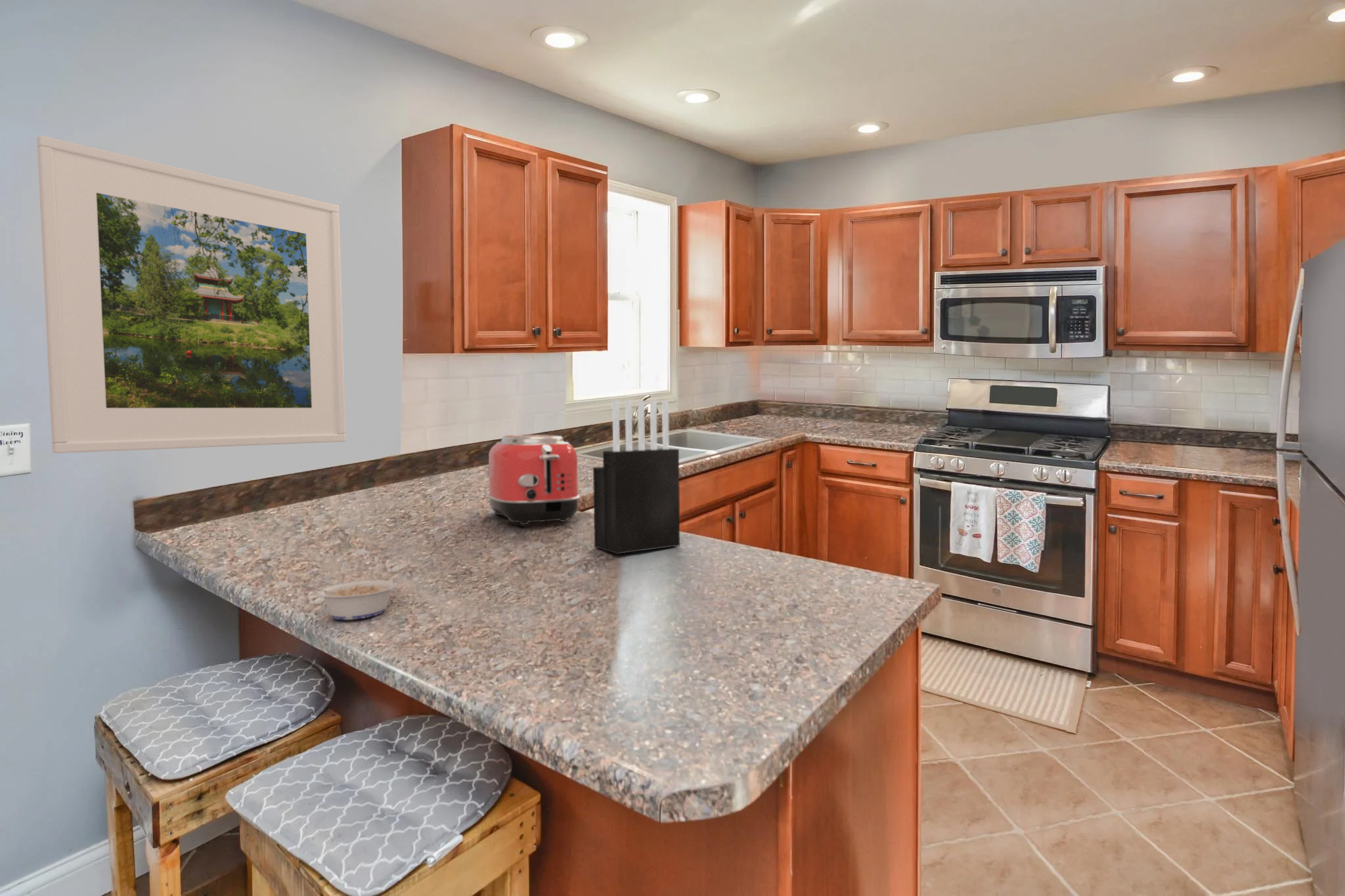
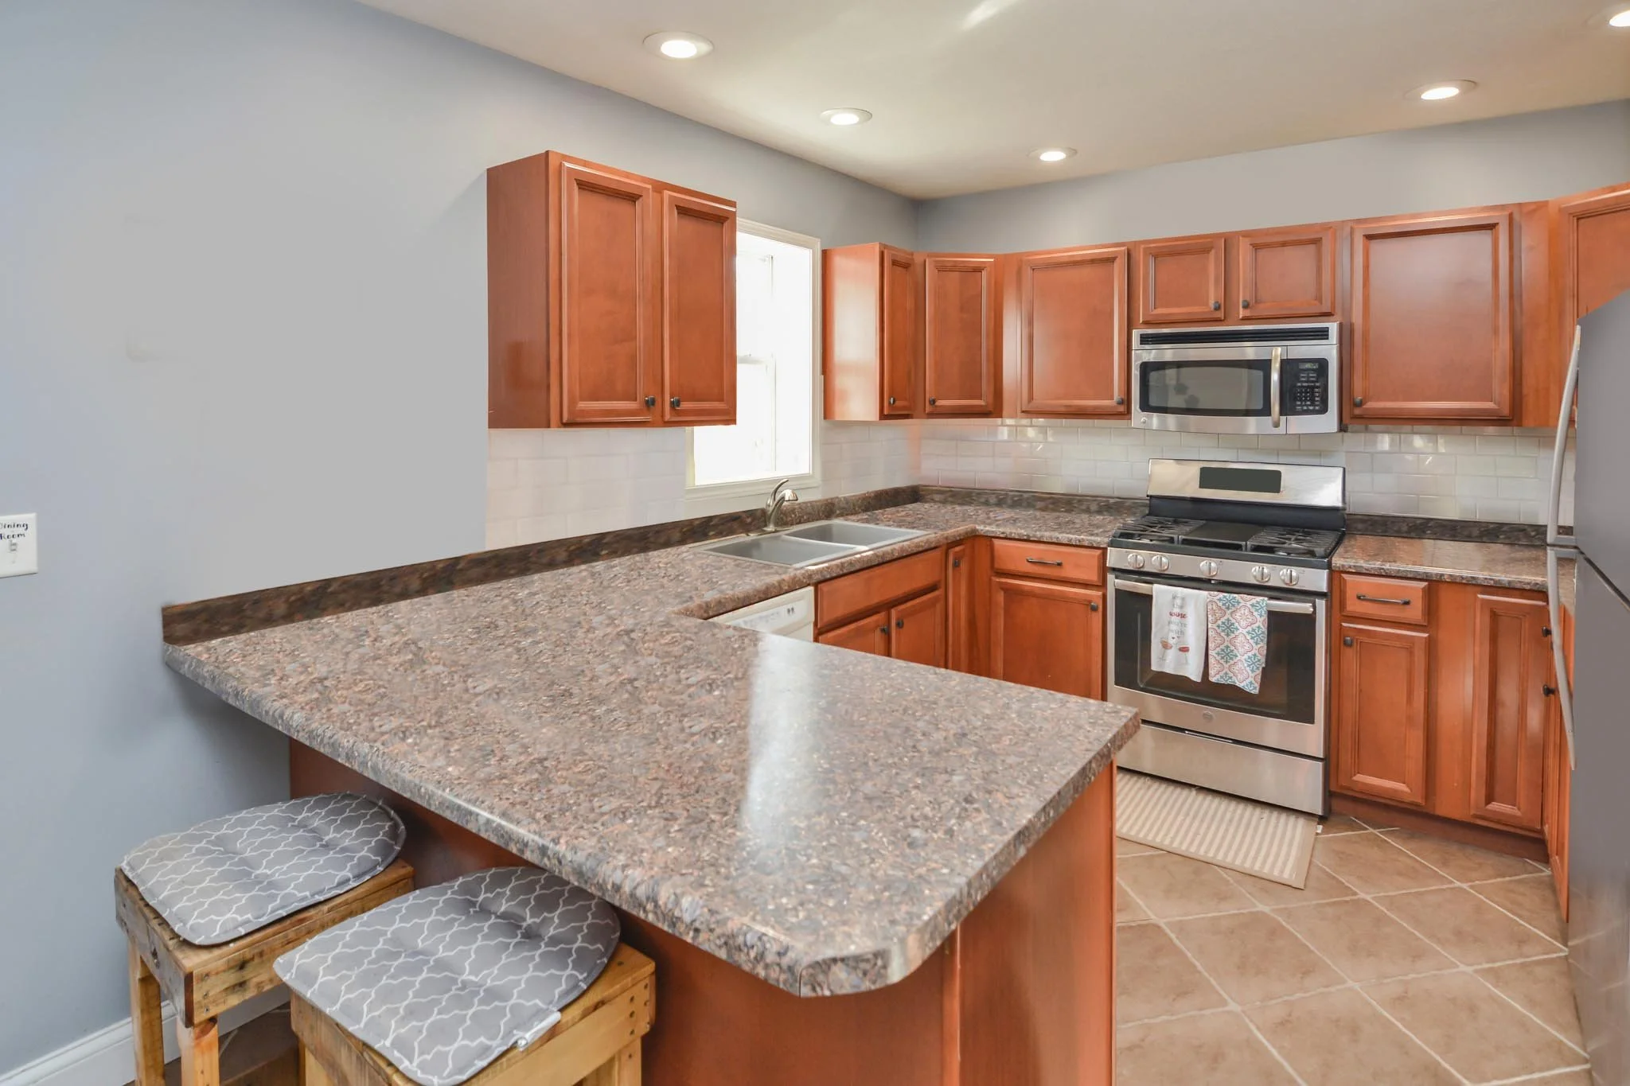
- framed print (215, 312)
- knife block (634, 473)
- legume (355, 599)
- toaster (534, 477)
